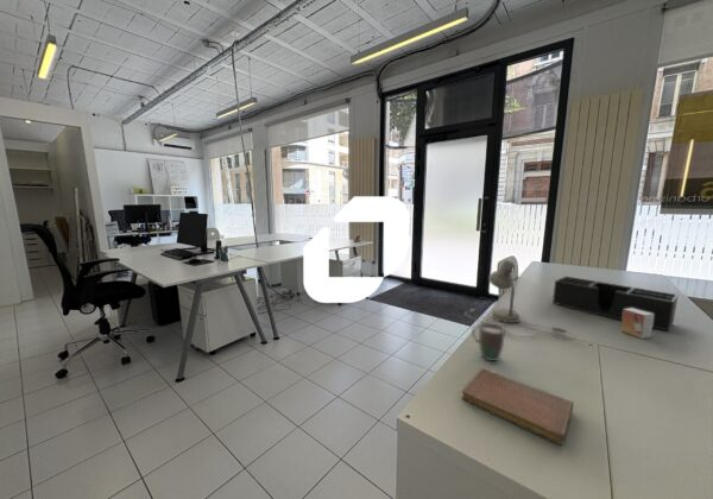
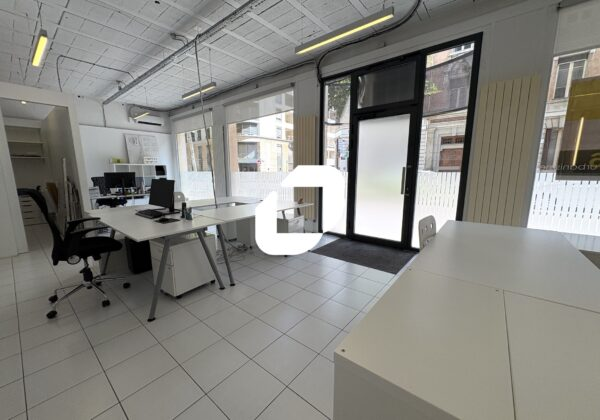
- small box (637, 322)
- mug (486, 340)
- notebook (515, 399)
- desk organizer (608, 299)
- desk lamp (513, 293)
